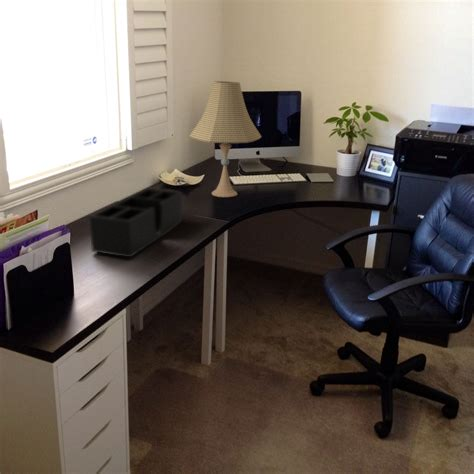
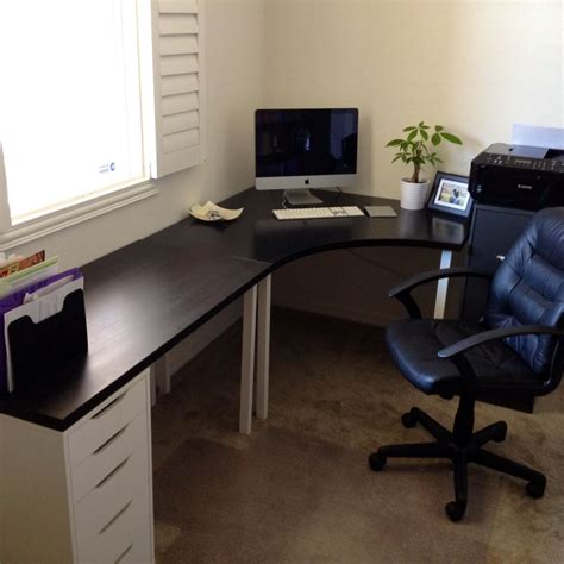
- desk organizer (139, 219)
- desk lamp (225, 139)
